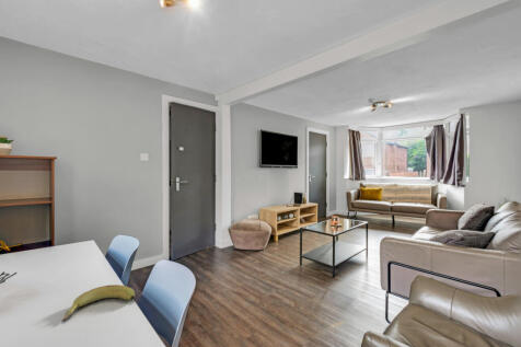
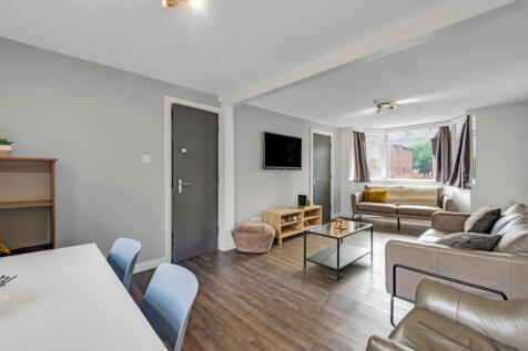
- banana (97, 299)
